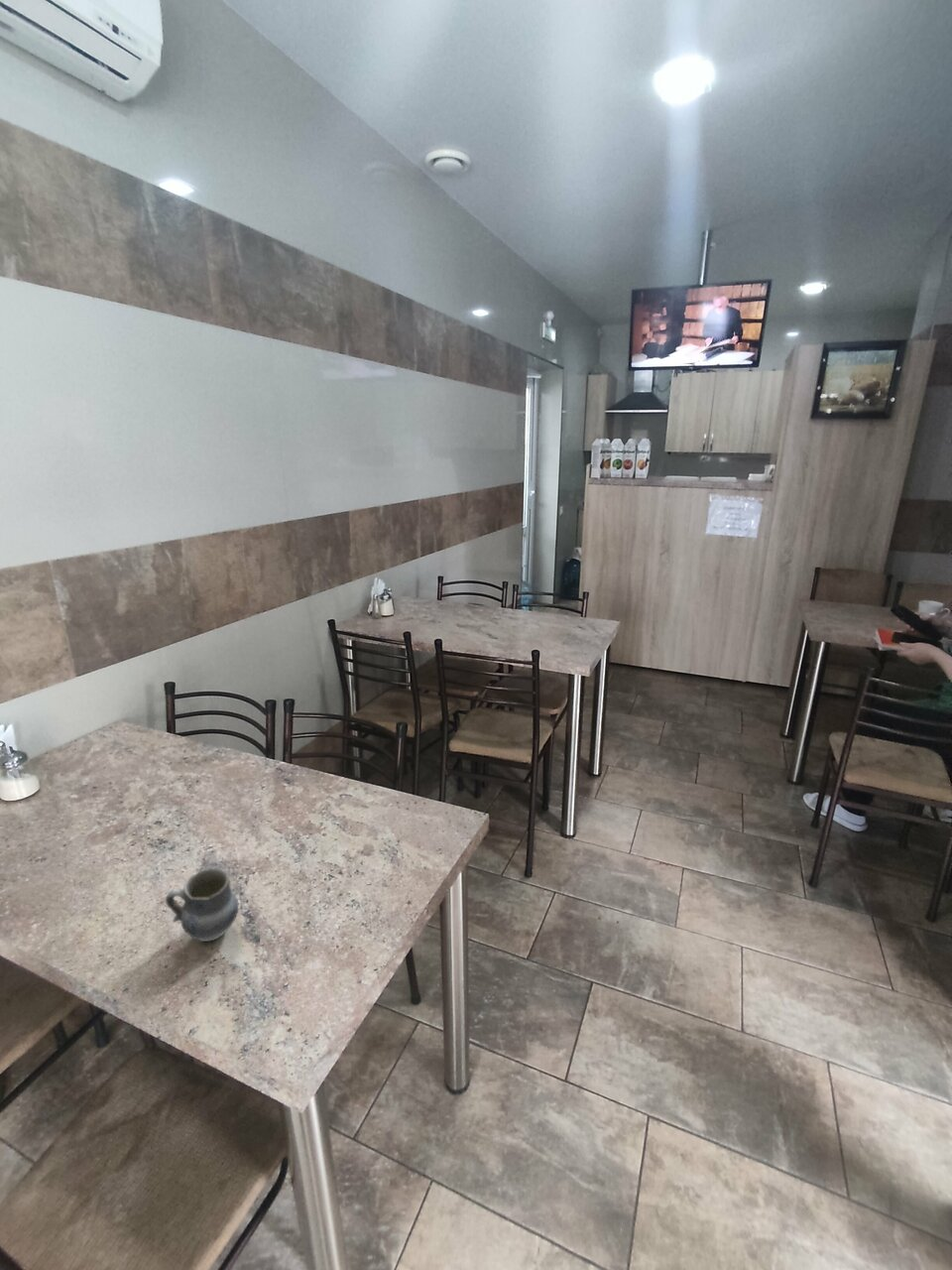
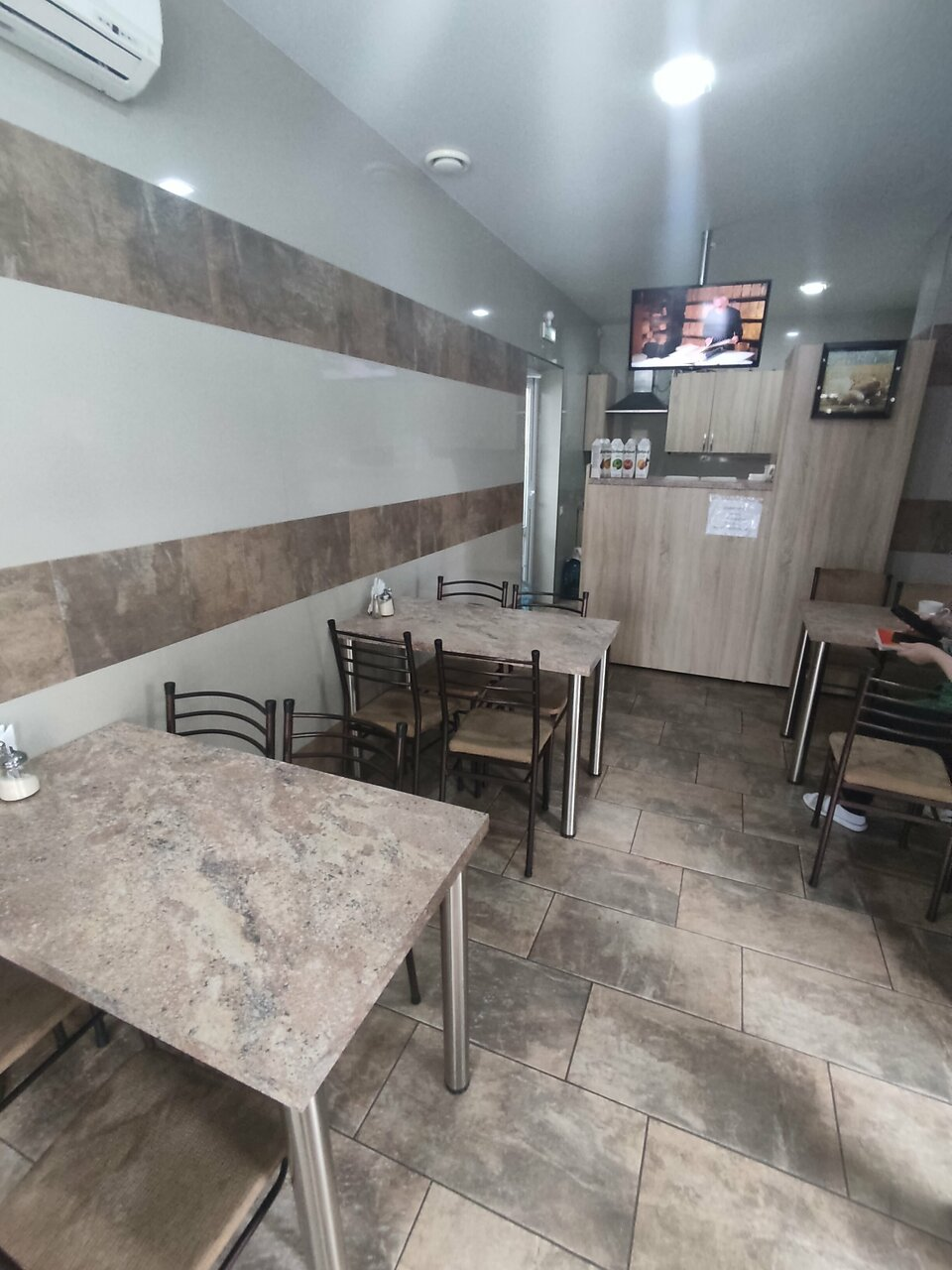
- cup (203, 907)
